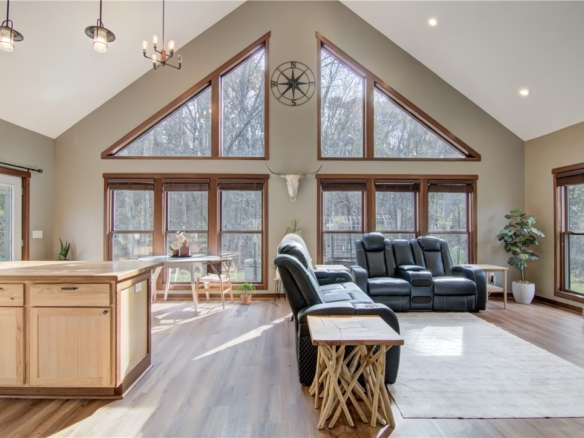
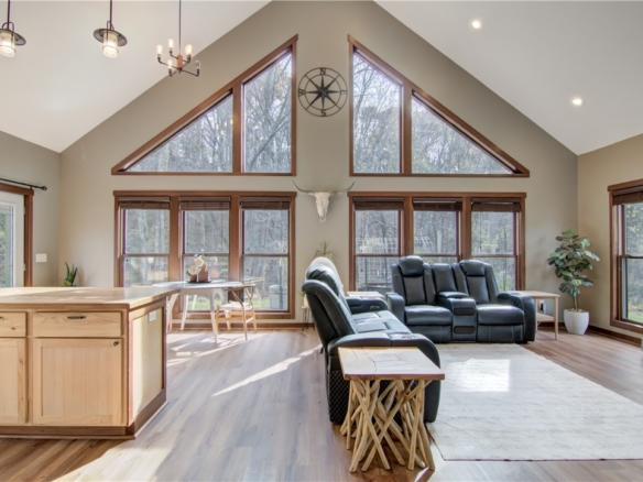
- potted plant (246, 292)
